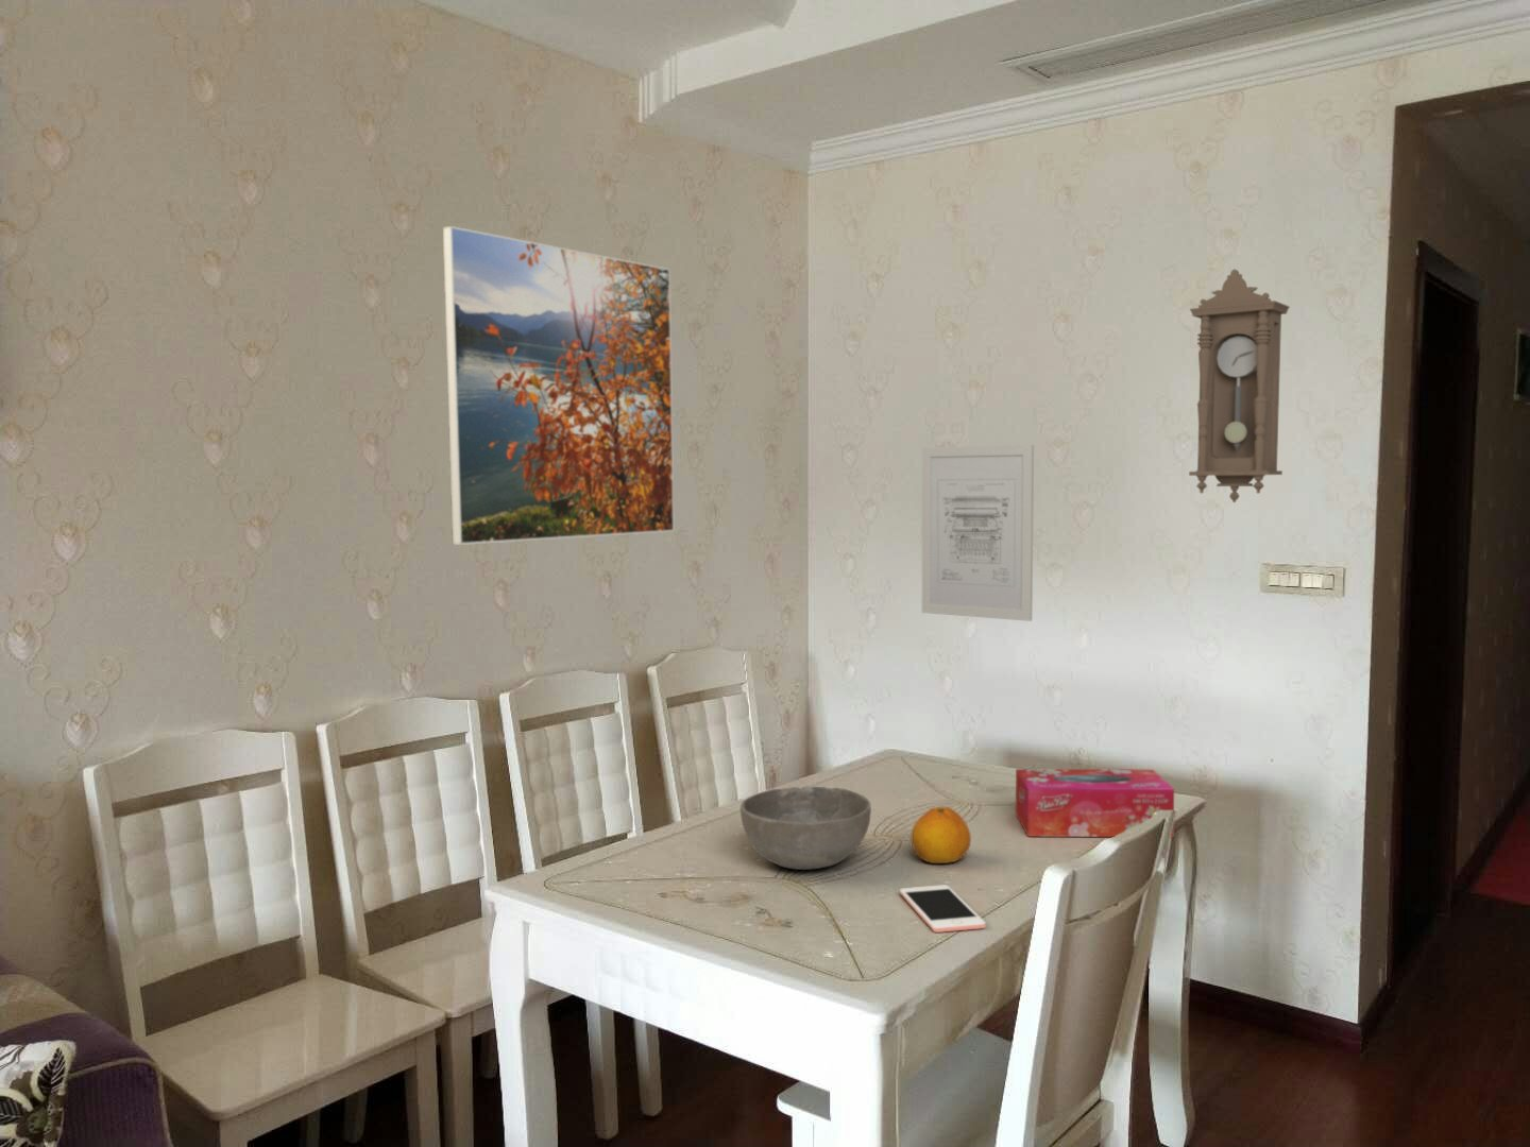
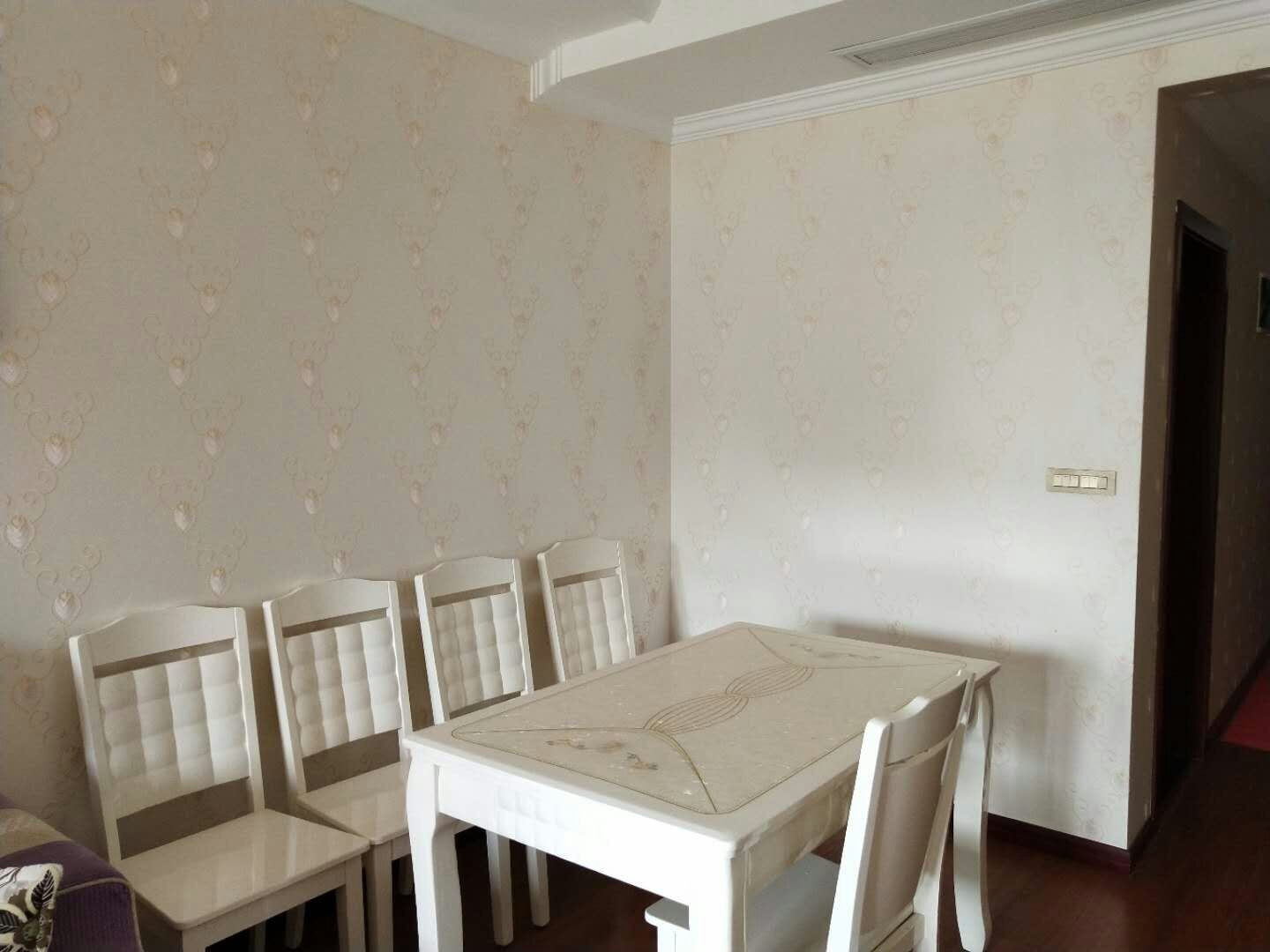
- pendulum clock (1237, 388)
- fruit (941, 833)
- cell phone (941, 907)
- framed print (570, 395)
- bowl (806, 831)
- wall art (976, 533)
- tissue box (1091, 802)
